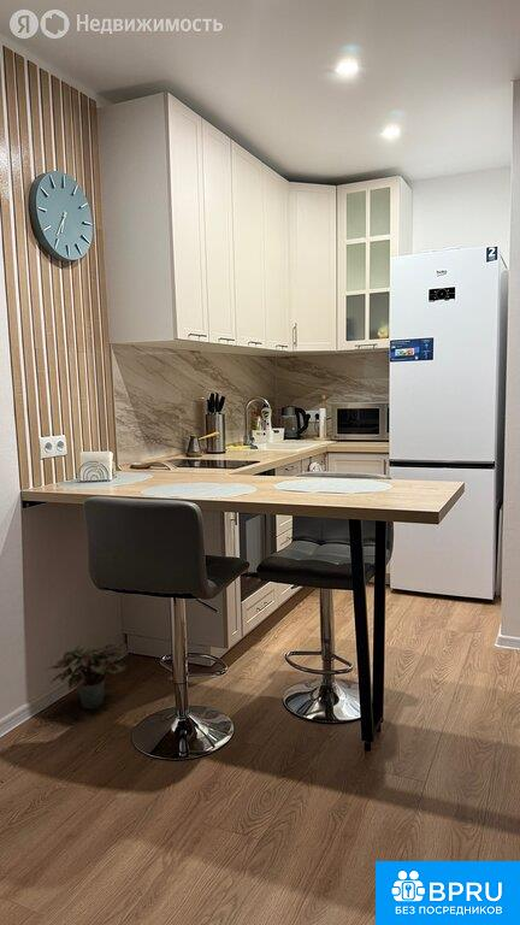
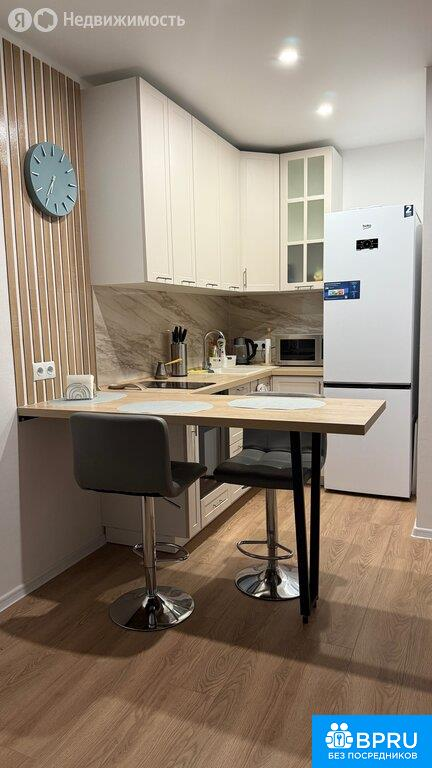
- potted plant (89, 677)
